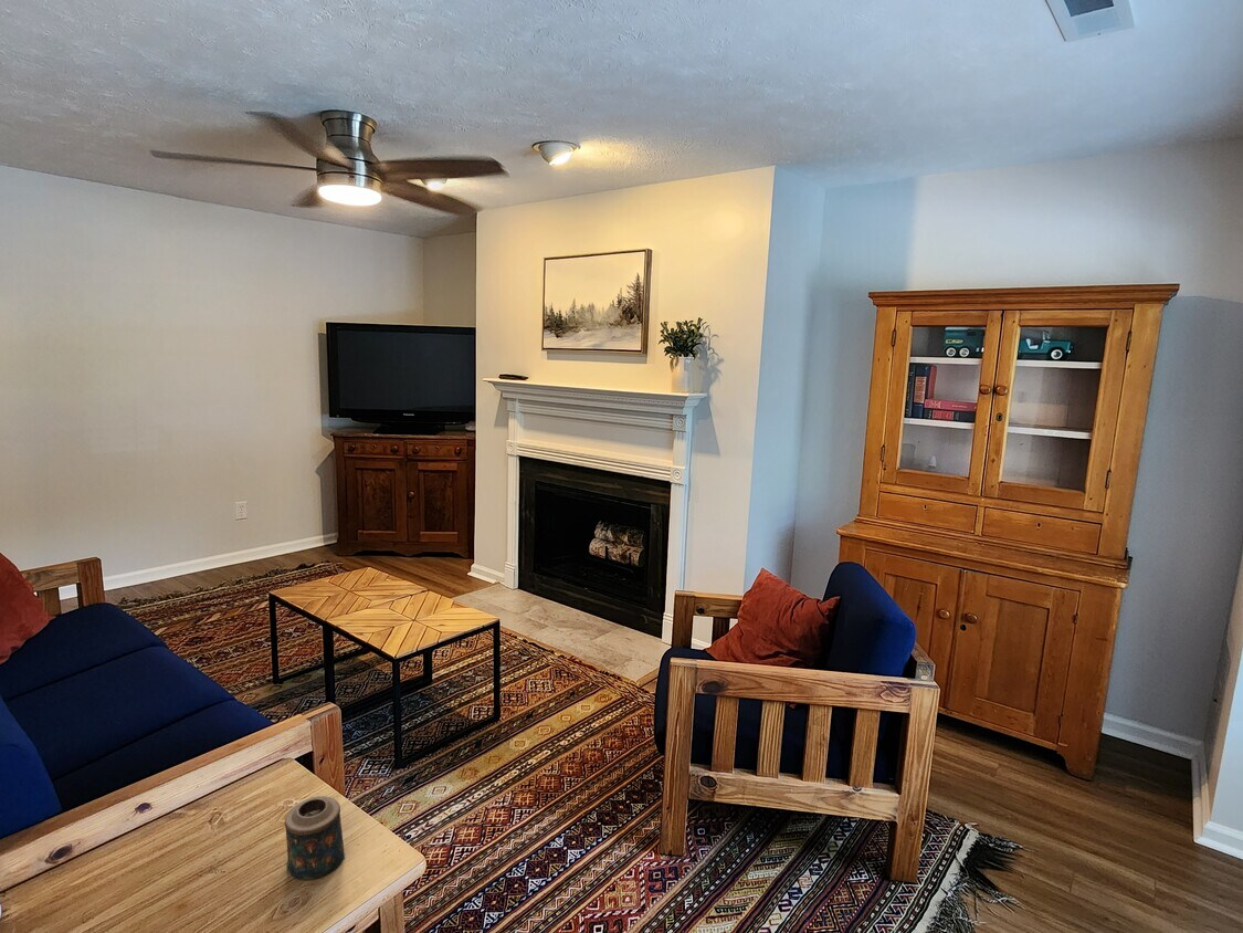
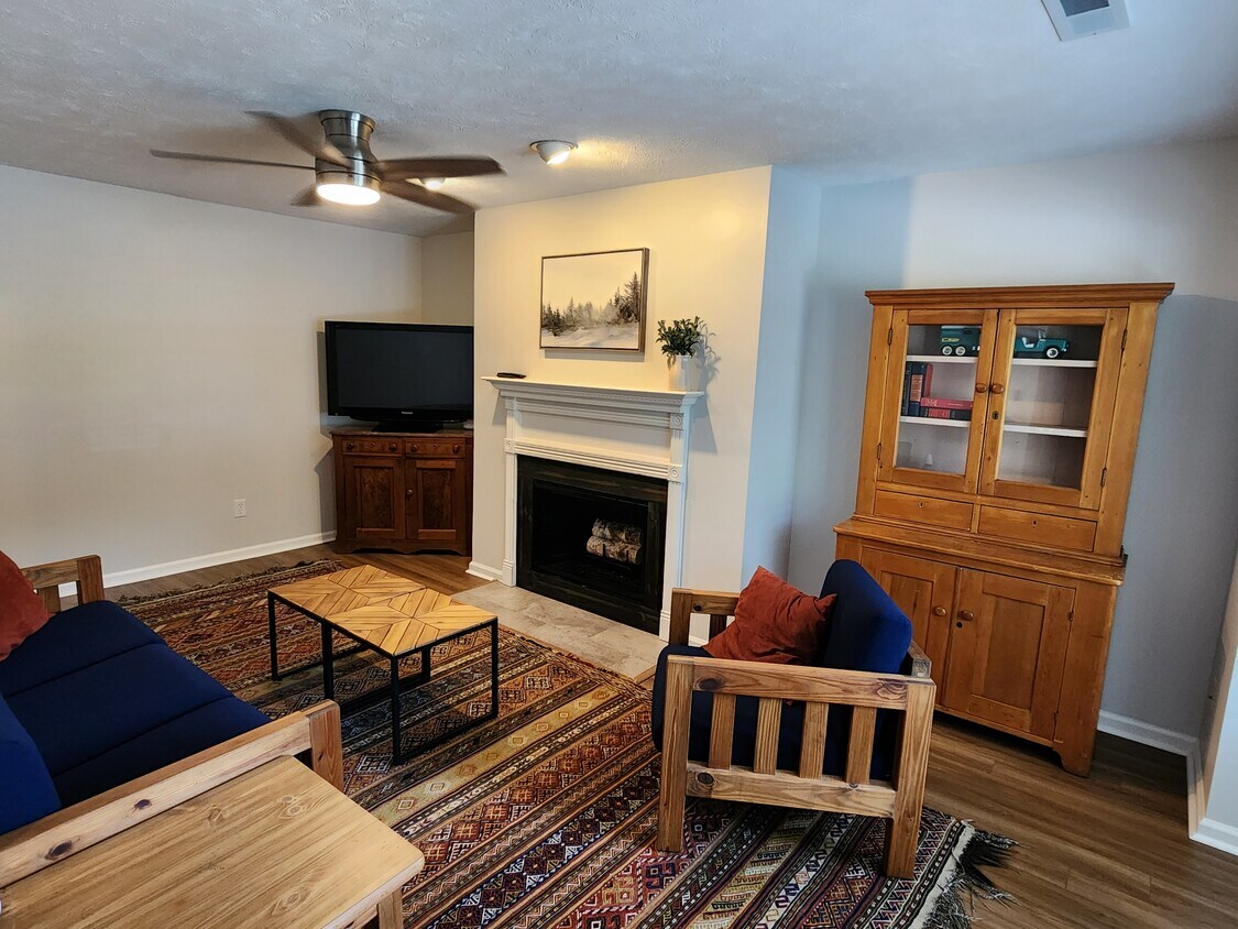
- candle (312, 829)
